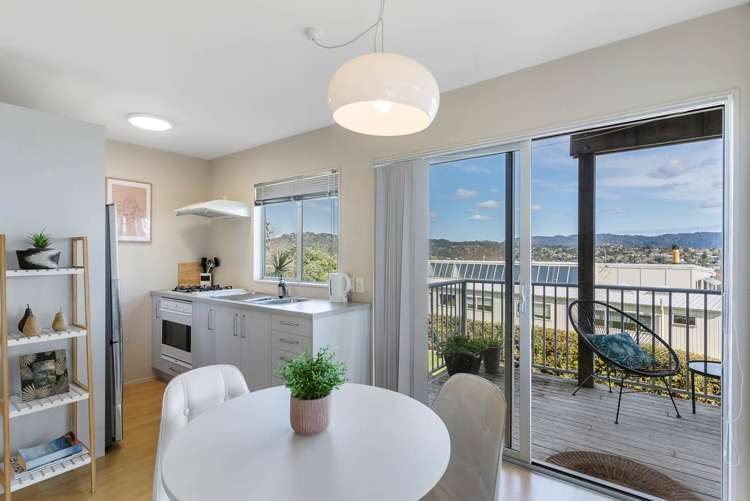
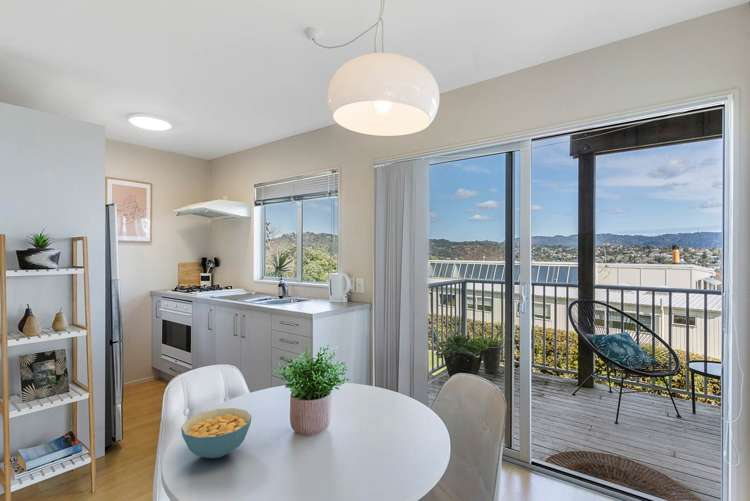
+ cereal bowl (217, 437)
